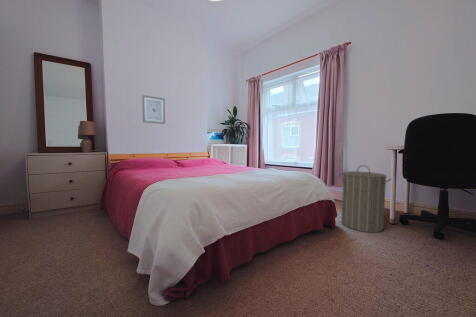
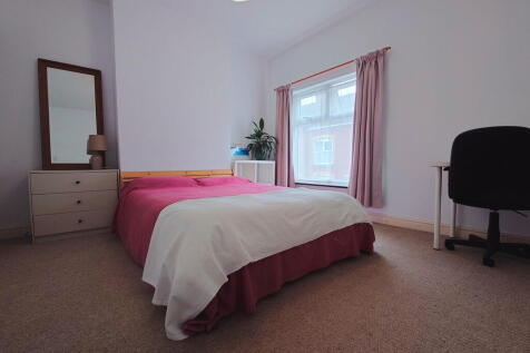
- wall art (154, 110)
- laundry hamper (362, 195)
